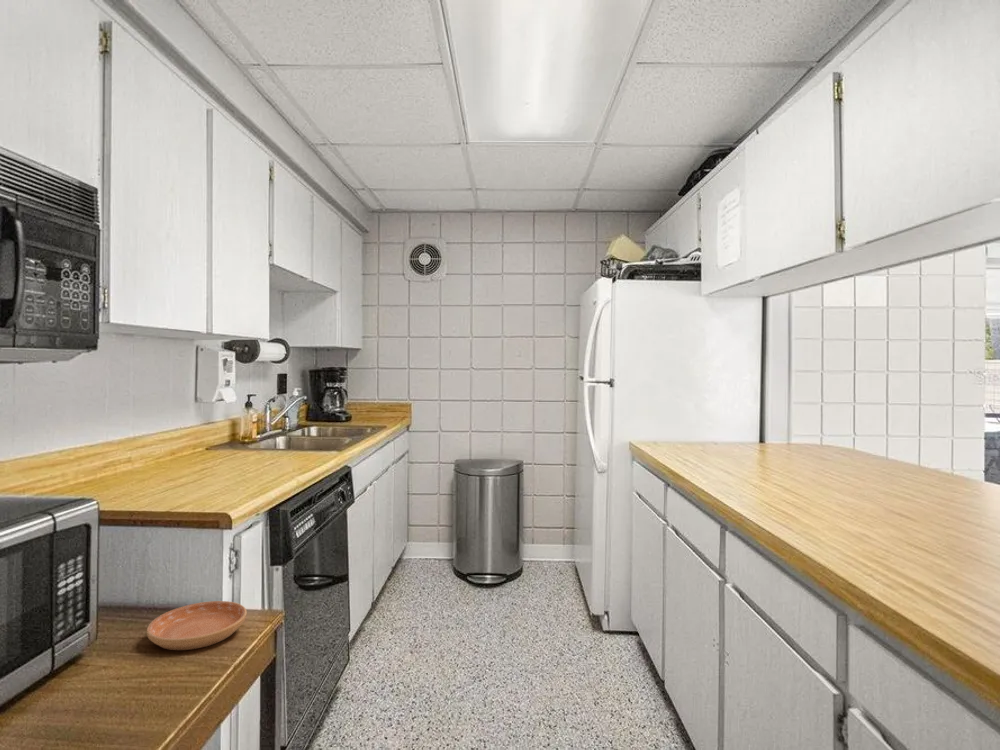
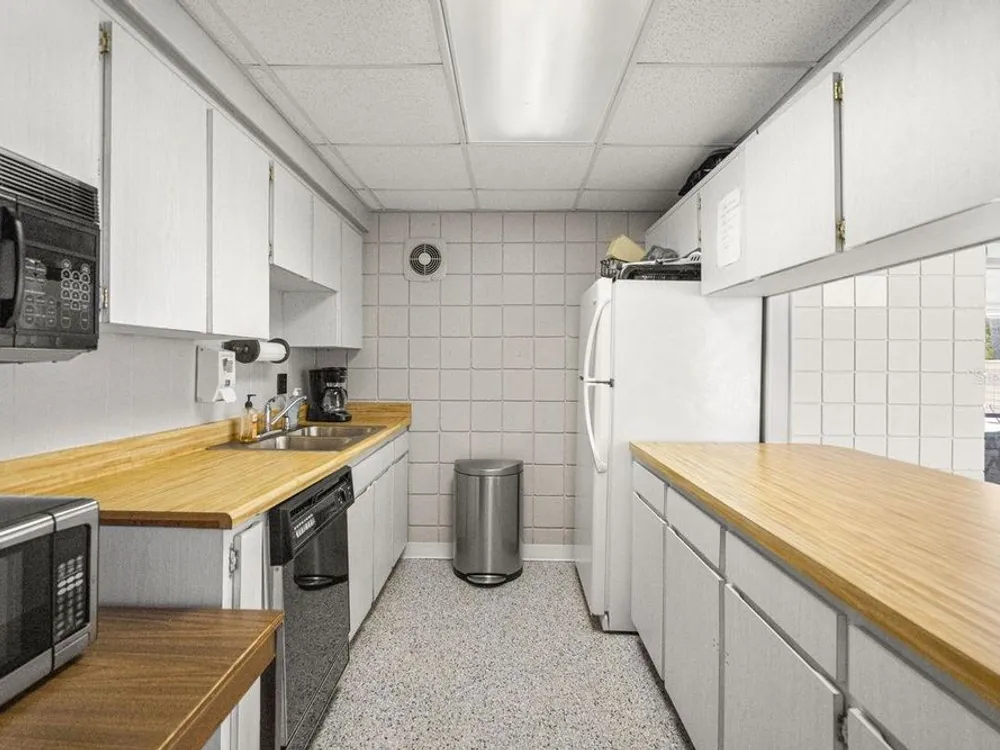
- saucer (198, 626)
